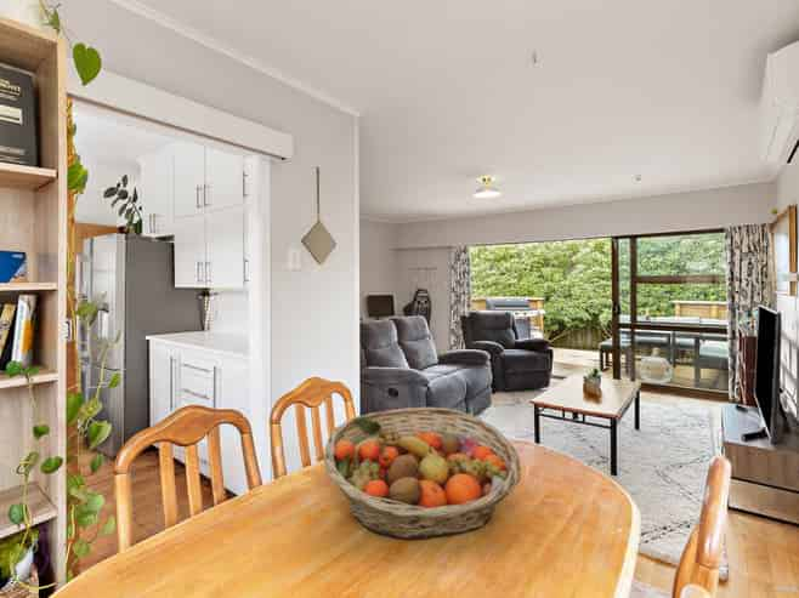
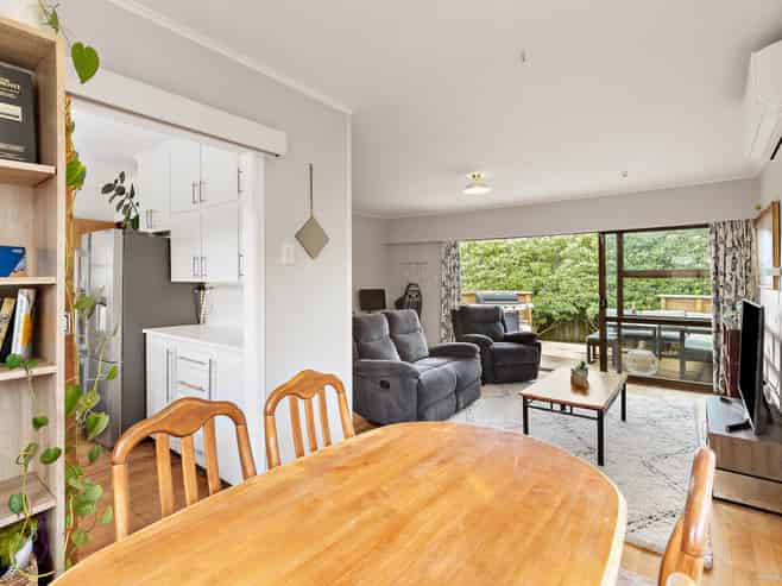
- fruit basket (421, 466)
